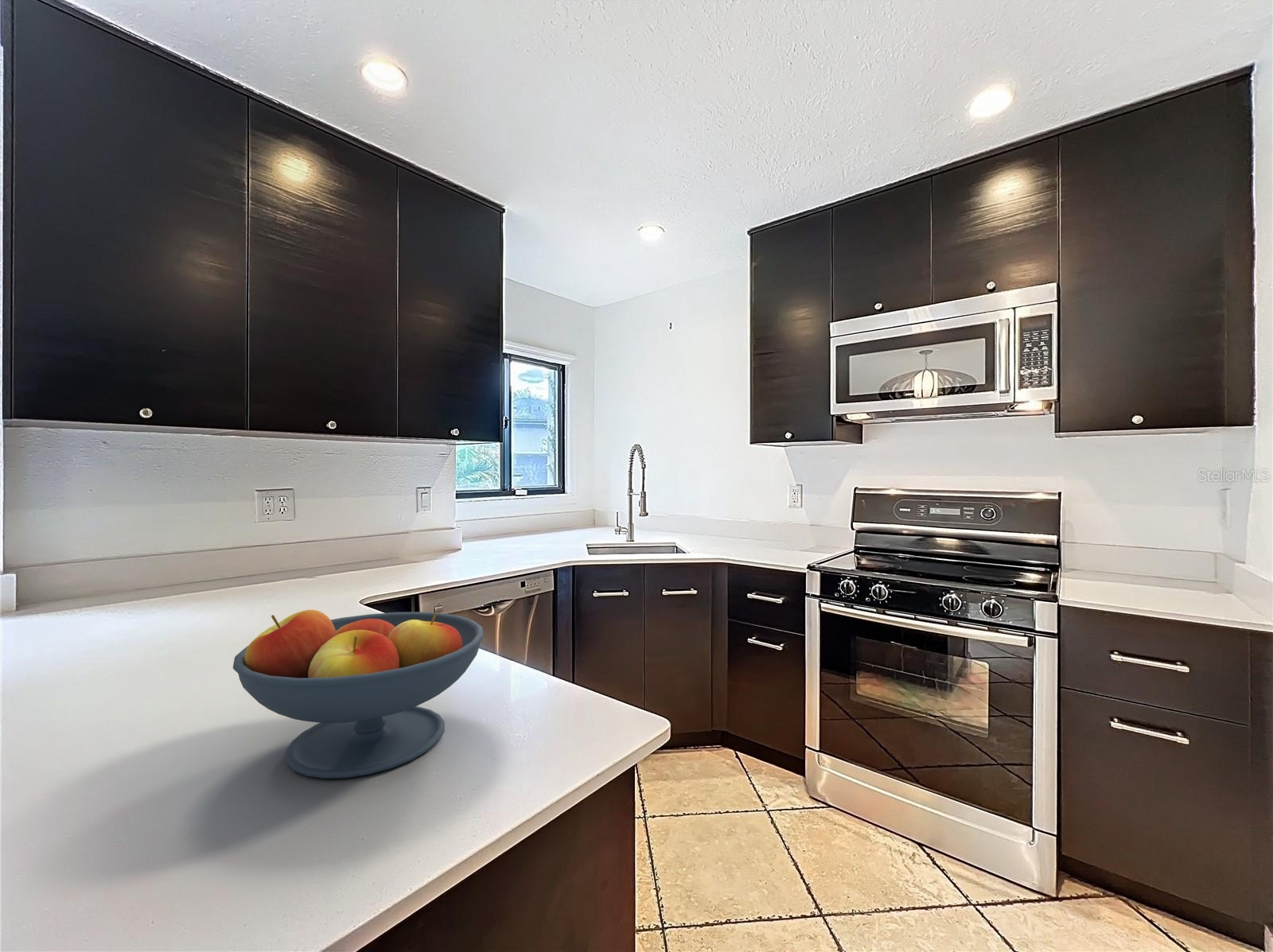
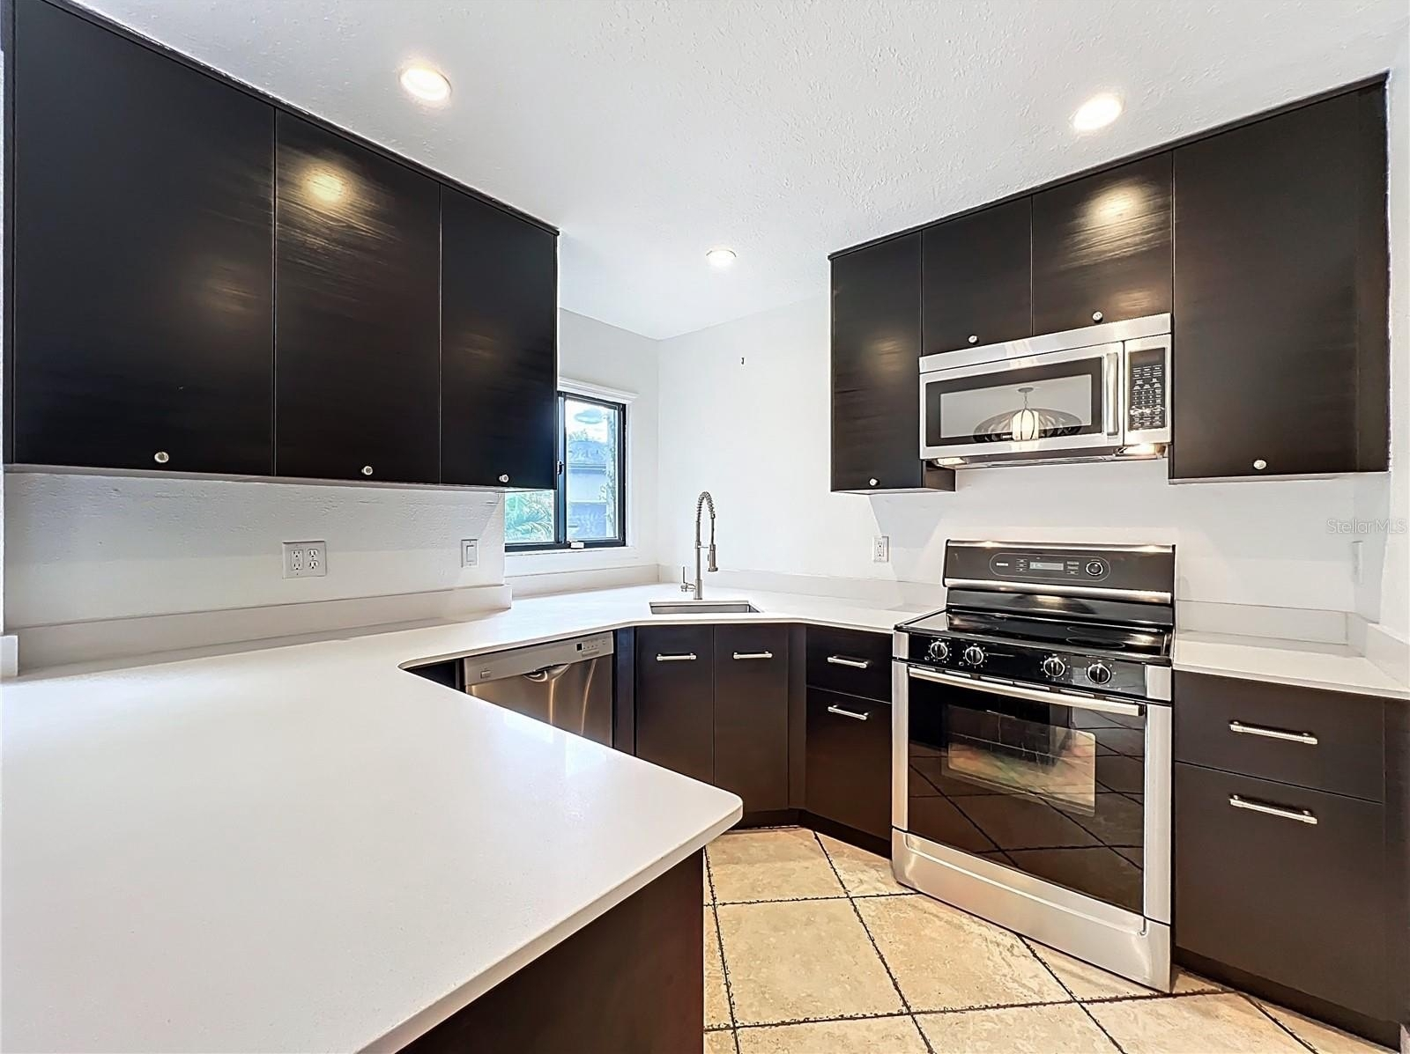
- fruit bowl (369, 671)
